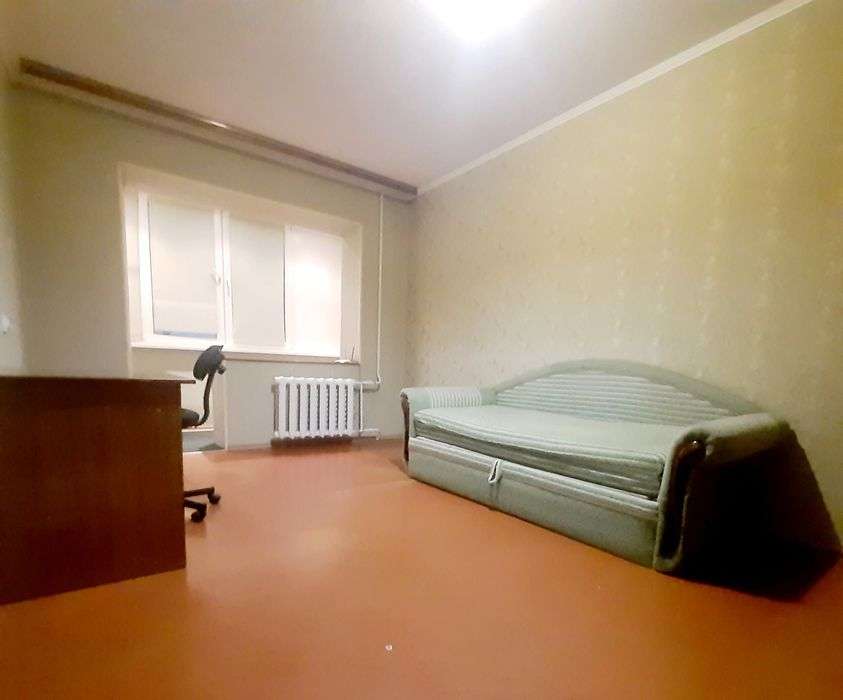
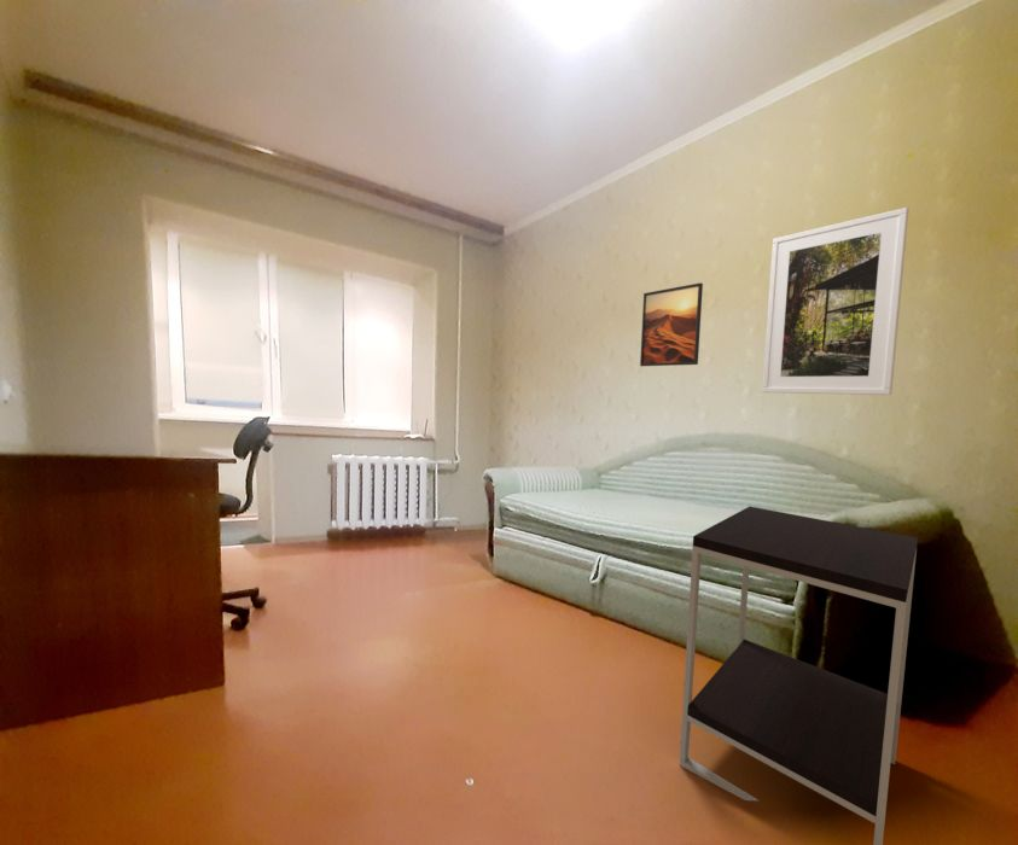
+ side table (793, 658)
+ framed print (827, 310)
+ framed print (669, 327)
